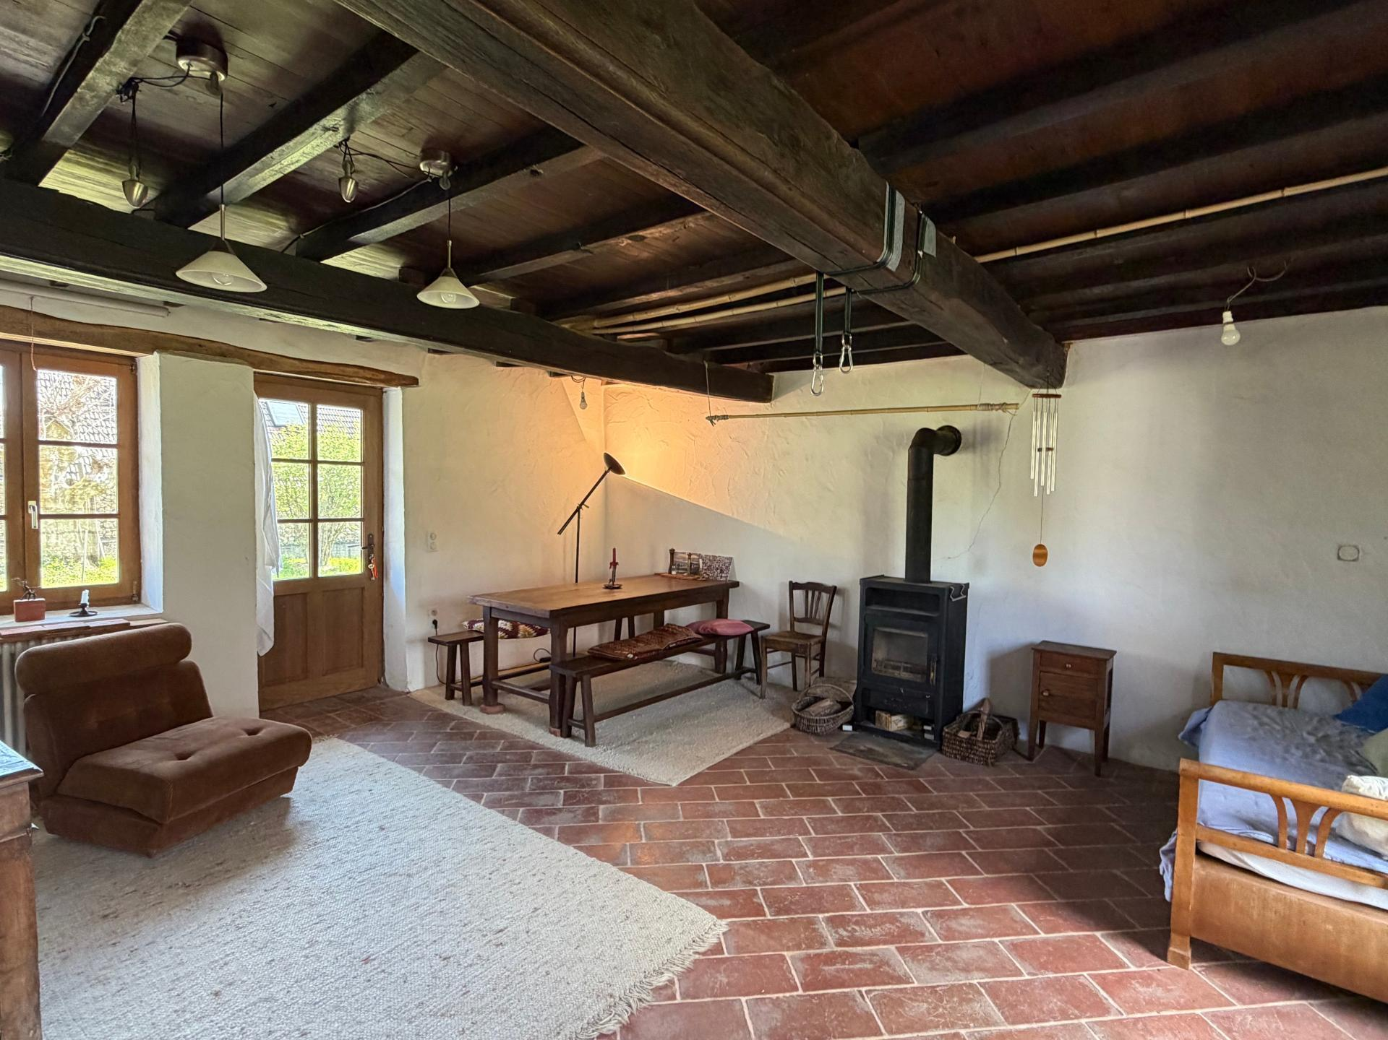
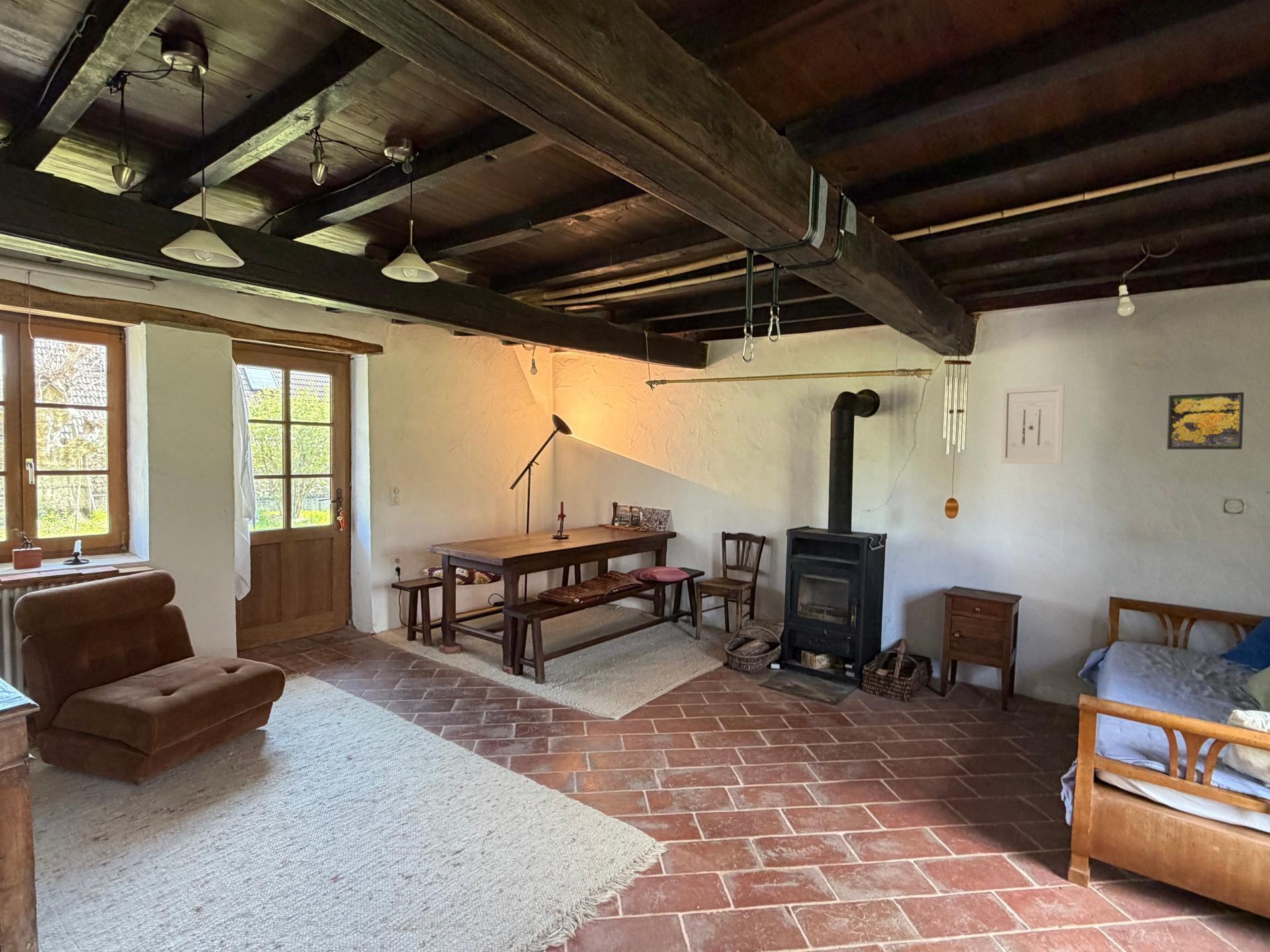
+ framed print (1204, 421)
+ wall art (1031, 424)
